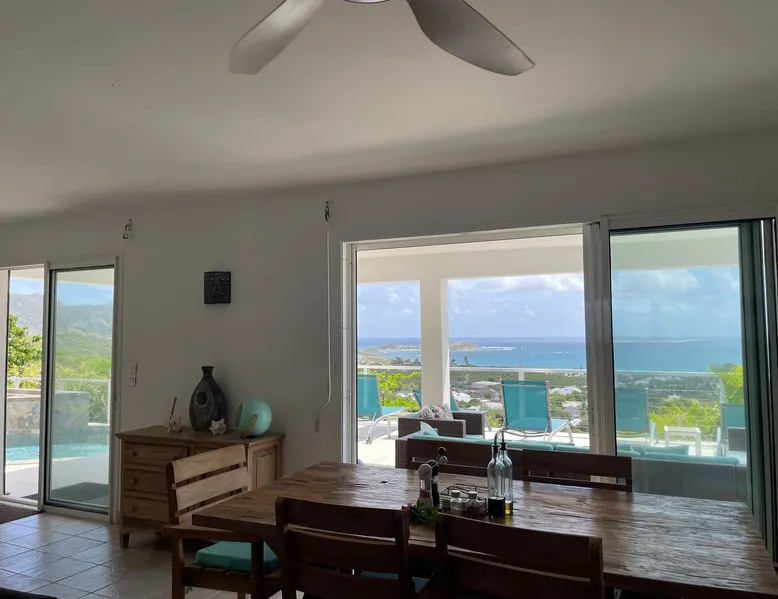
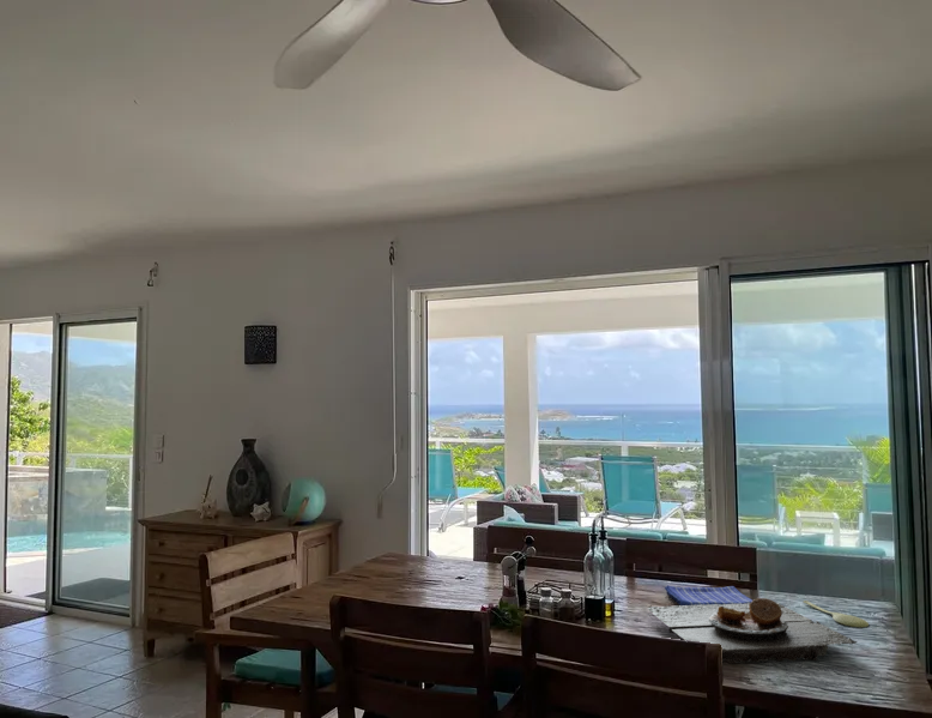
+ dish towel (708, 595)
+ spoon (831, 613)
+ plate (742, 616)
